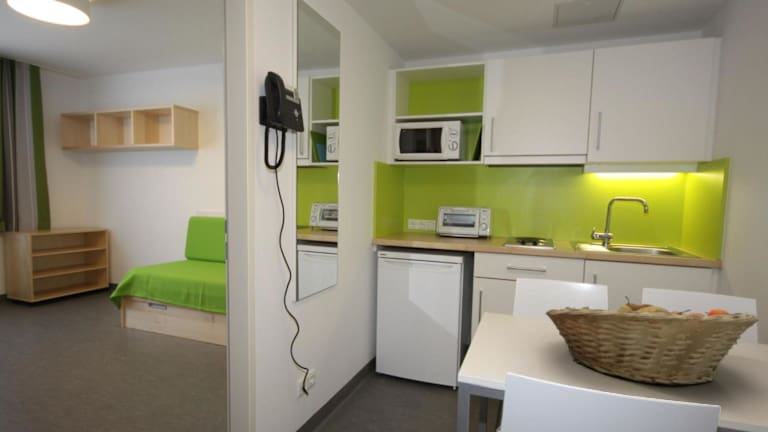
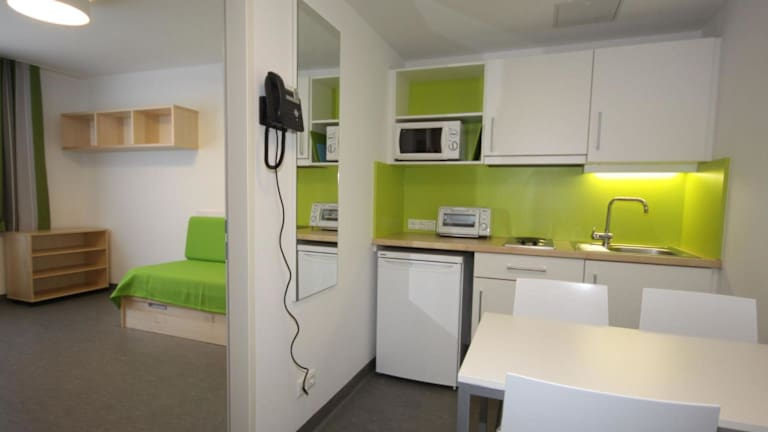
- fruit basket (641, 329)
